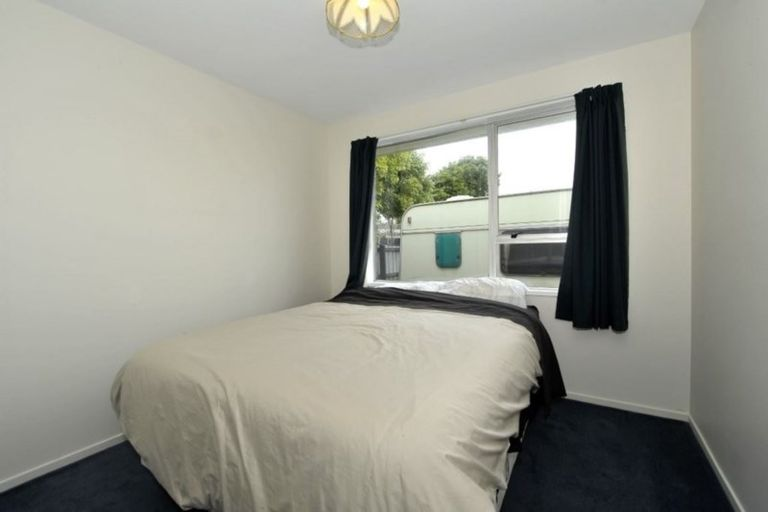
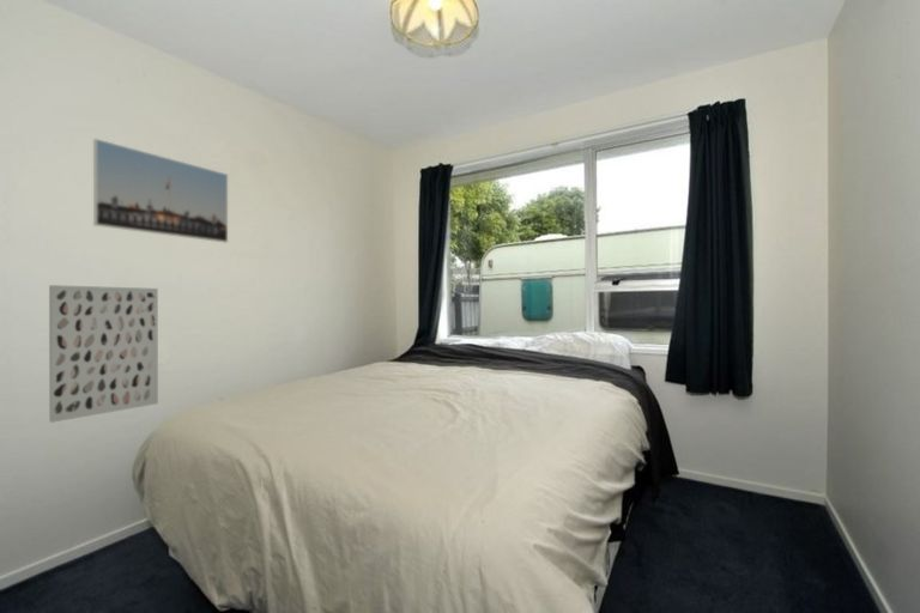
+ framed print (168, 196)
+ wall art (108, 348)
